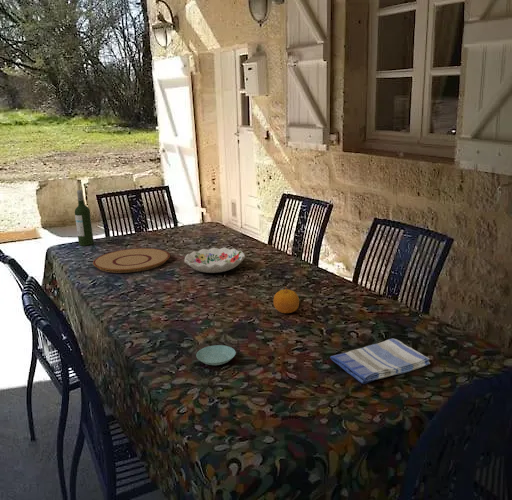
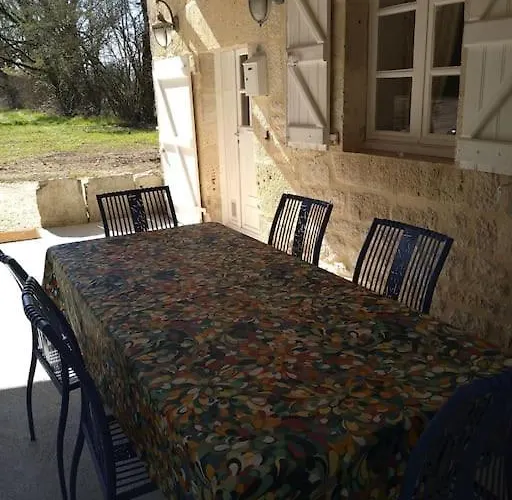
- plate (132, 260)
- saucer (216, 356)
- wine bottle (83, 217)
- decorative bowl (215, 262)
- dish towel (379, 358)
- fruit (286, 298)
